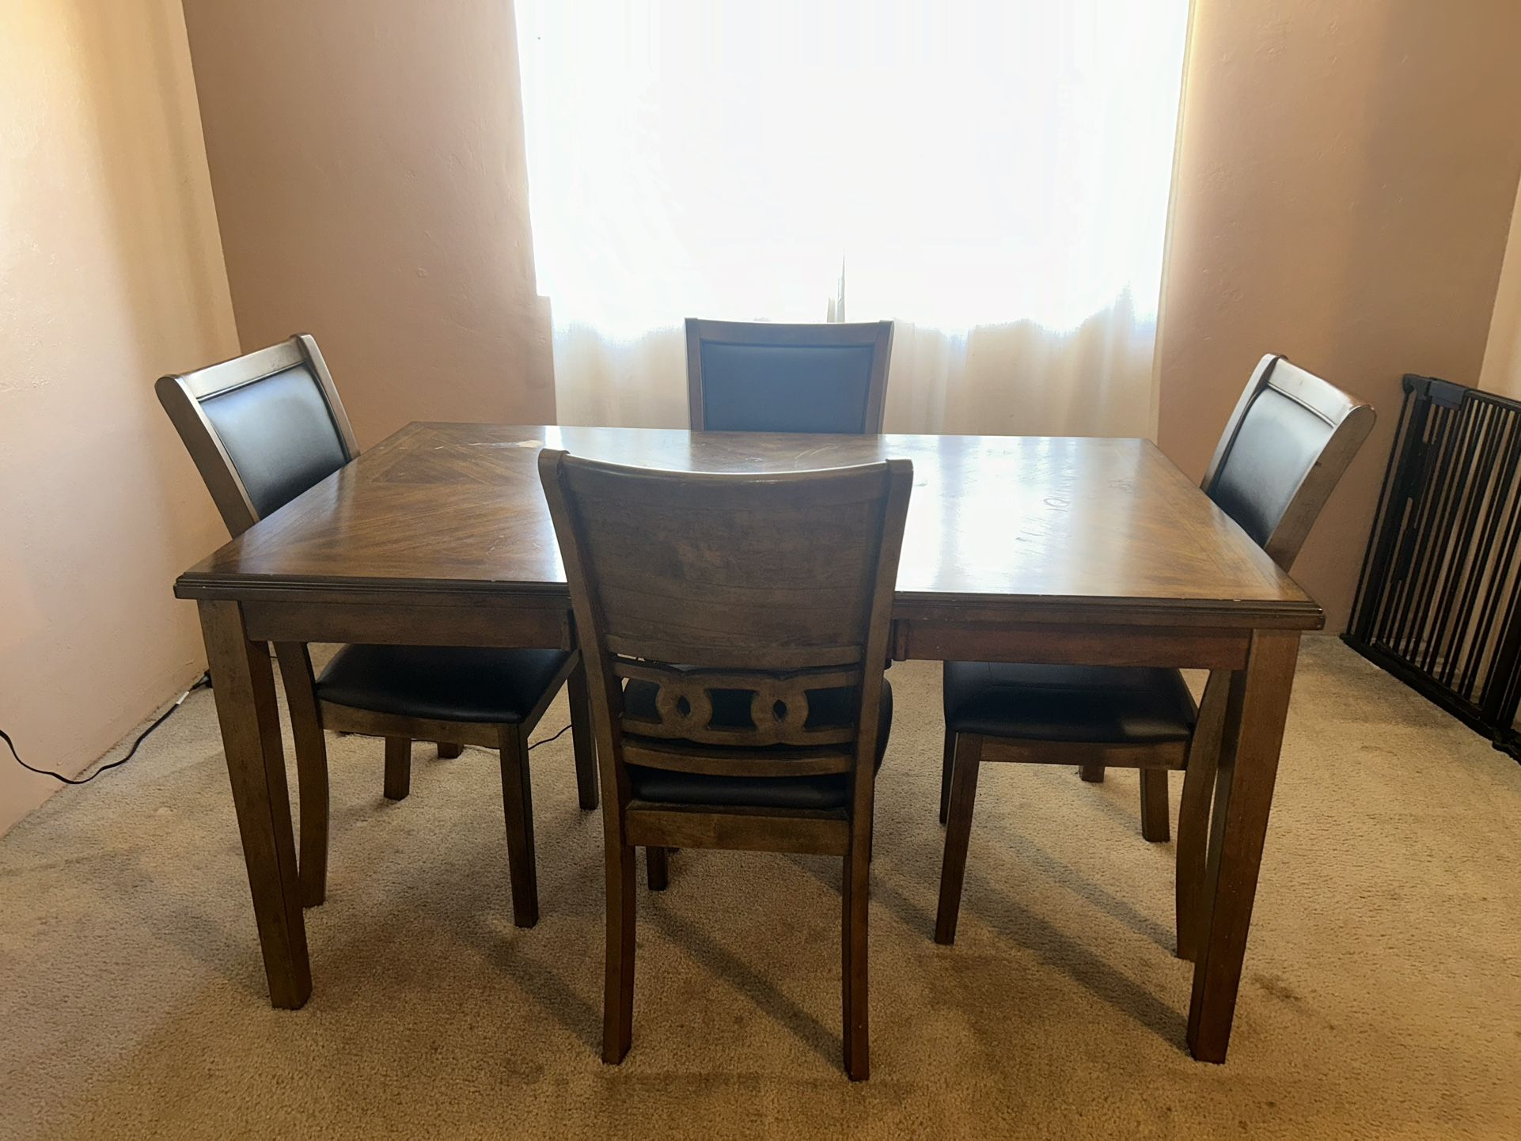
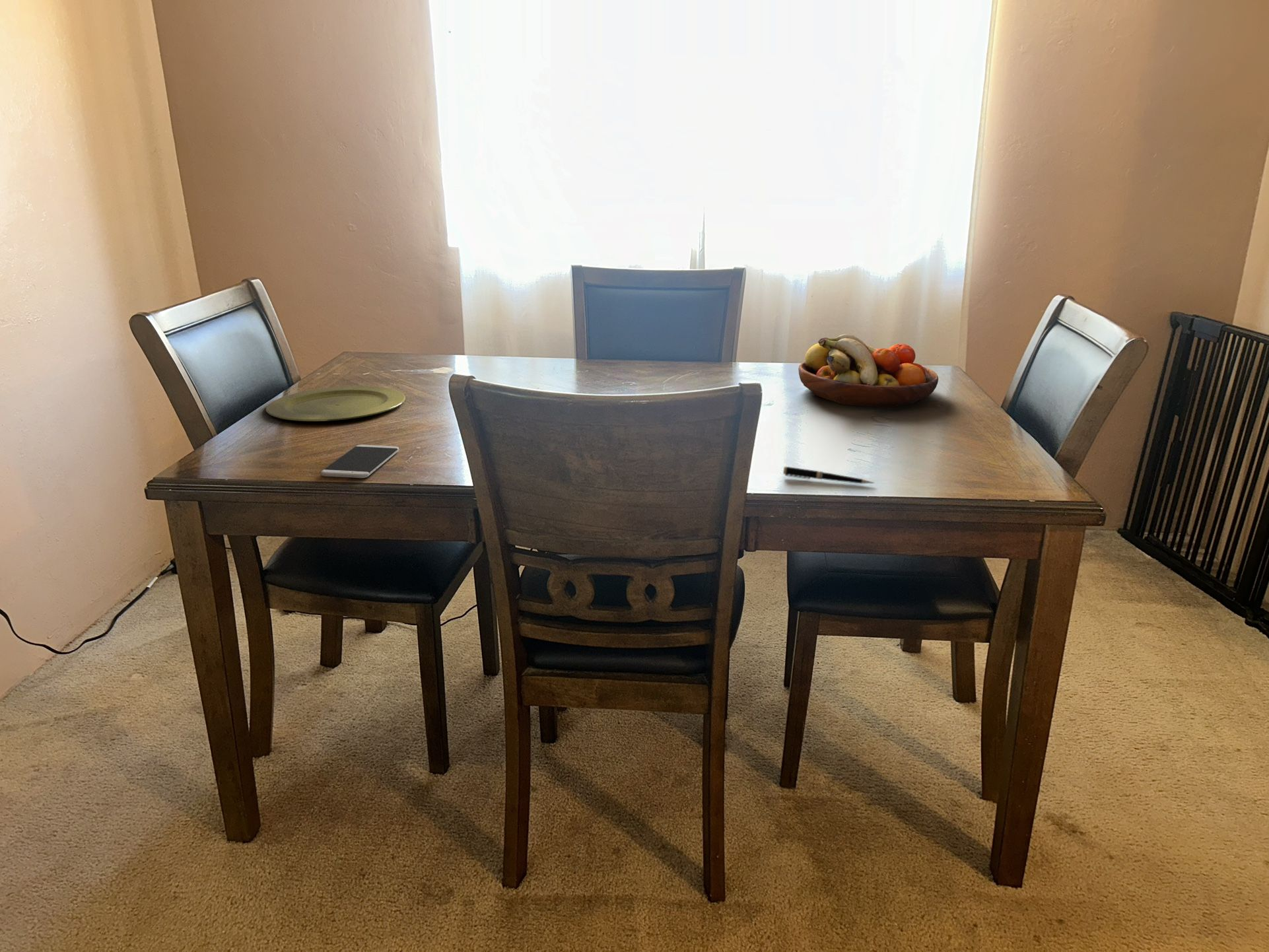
+ pen (829, 475)
+ fruit bowl (868, 365)
+ plate (337, 403)
+ smartphone (361, 460)
